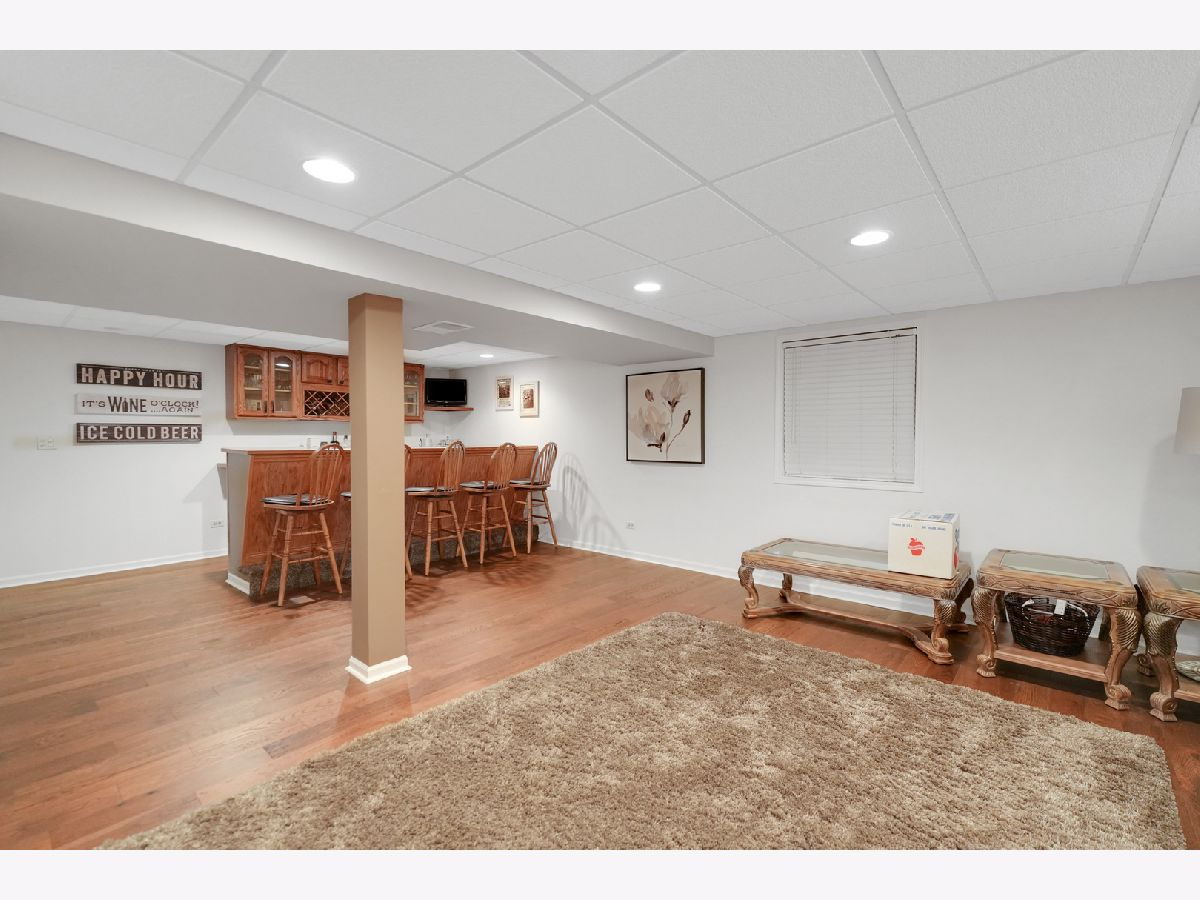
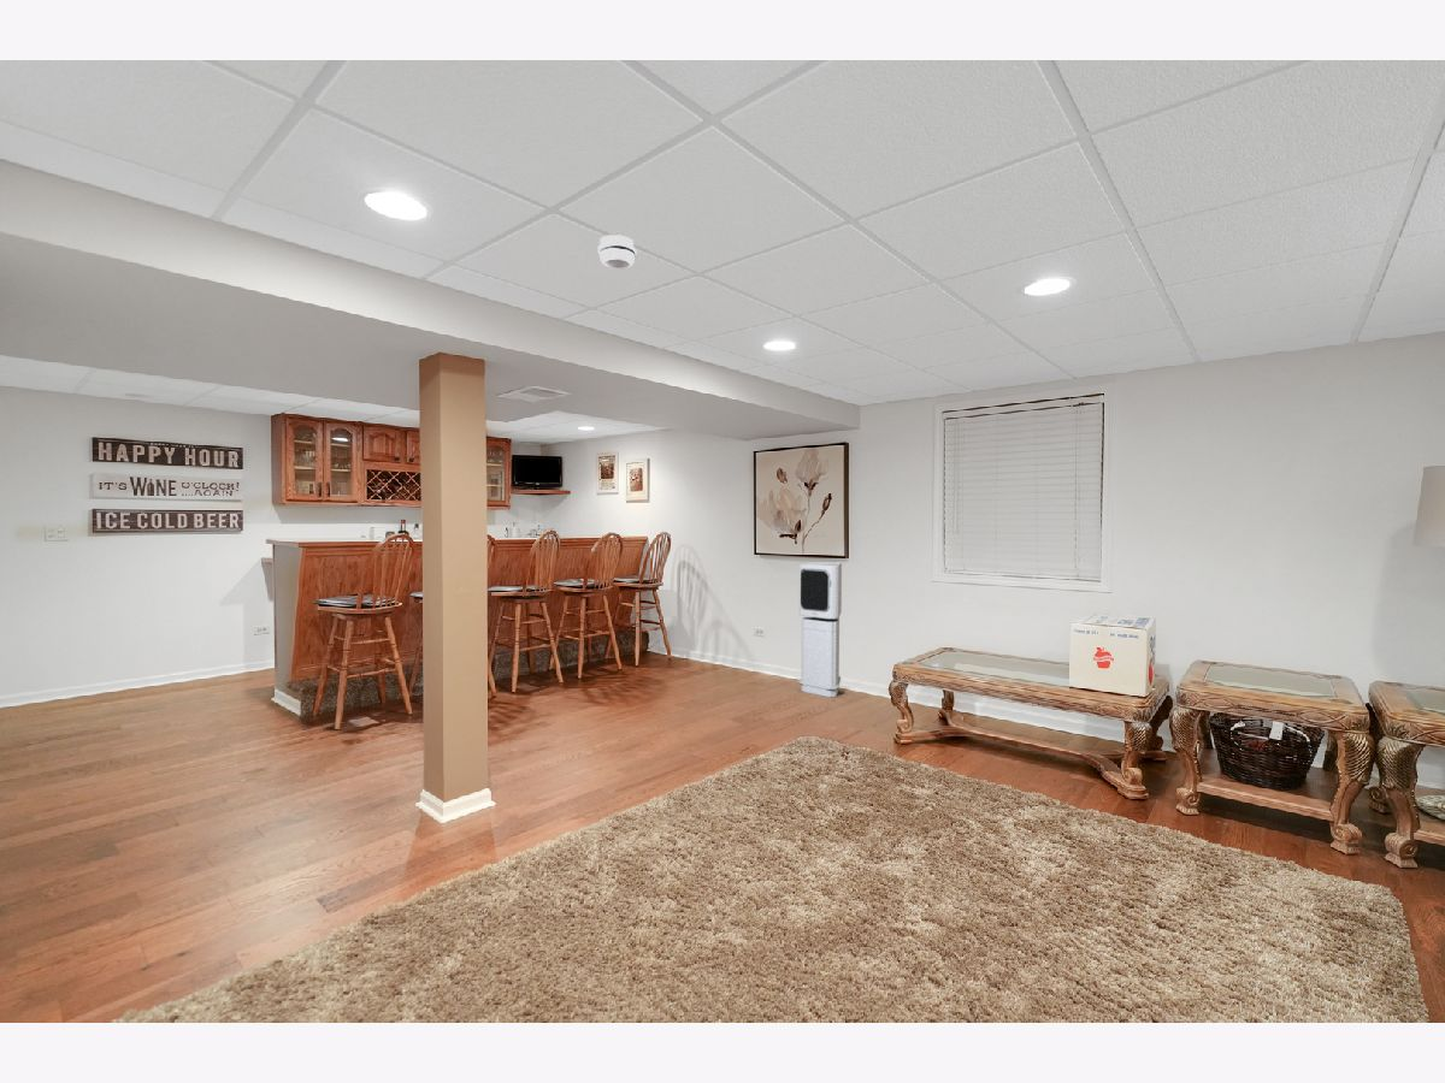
+ air purifier (826, 627)
+ smoke detector (617, 253)
